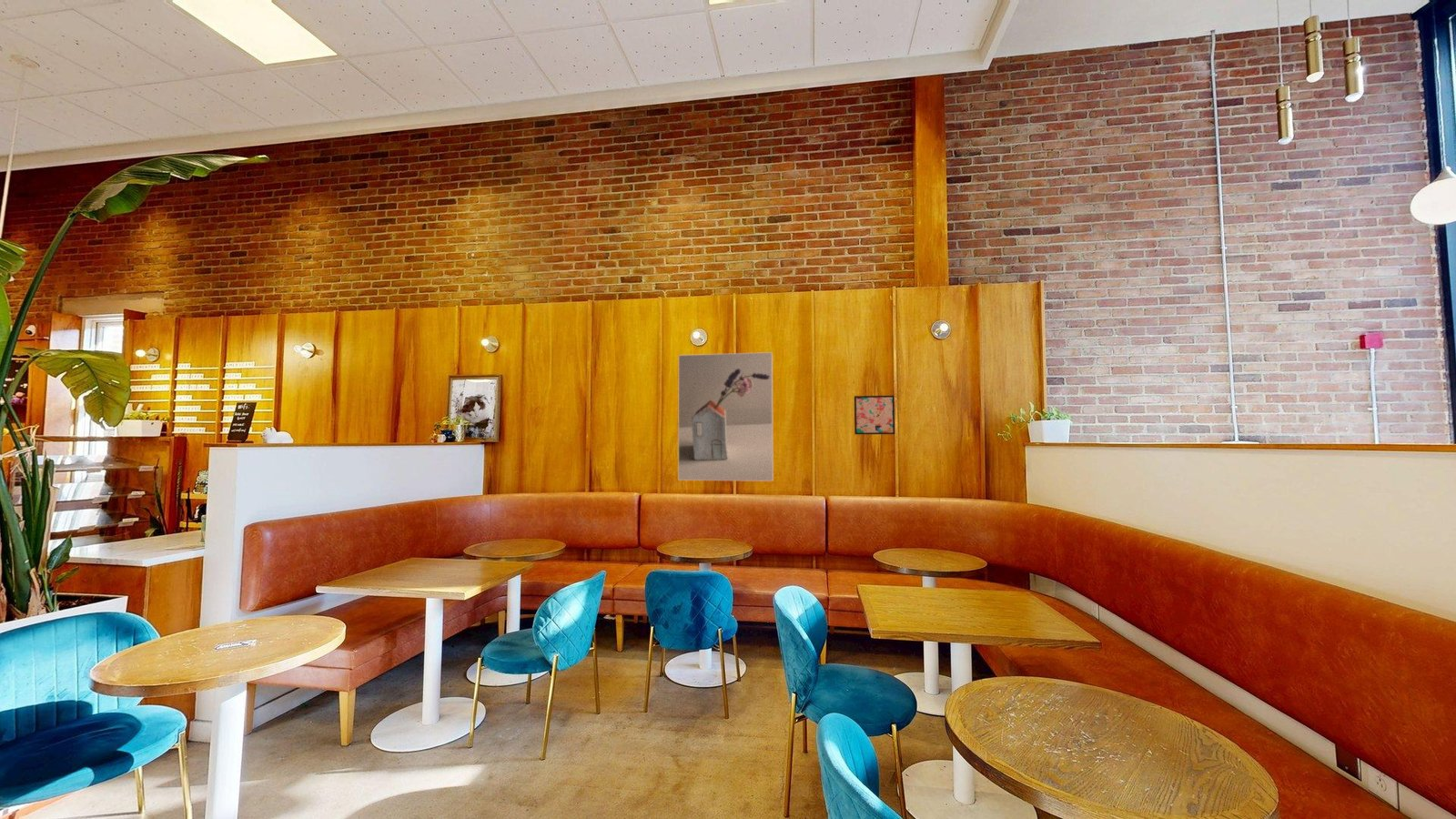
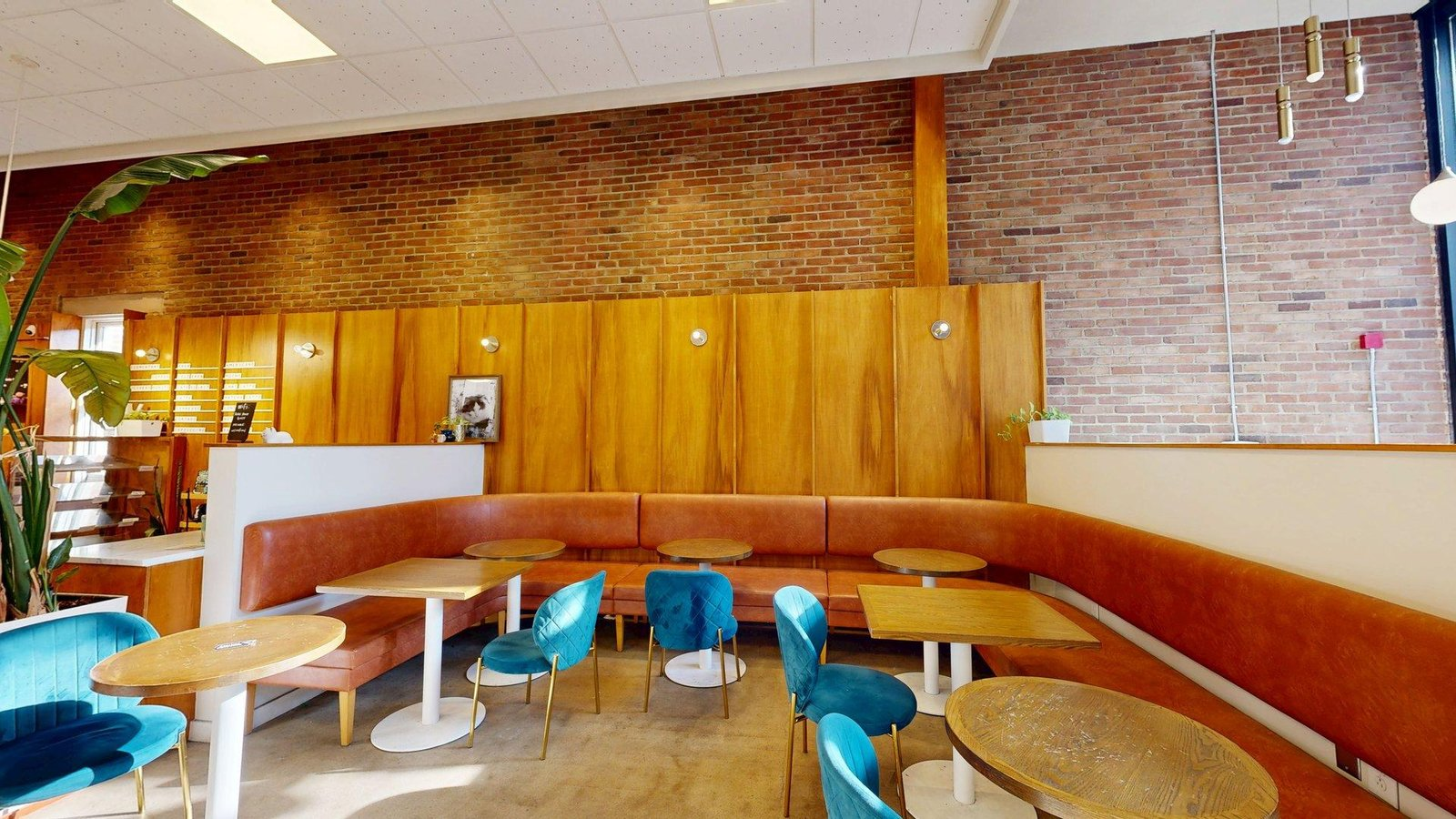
- wall art (874, 415)
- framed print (724, 417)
